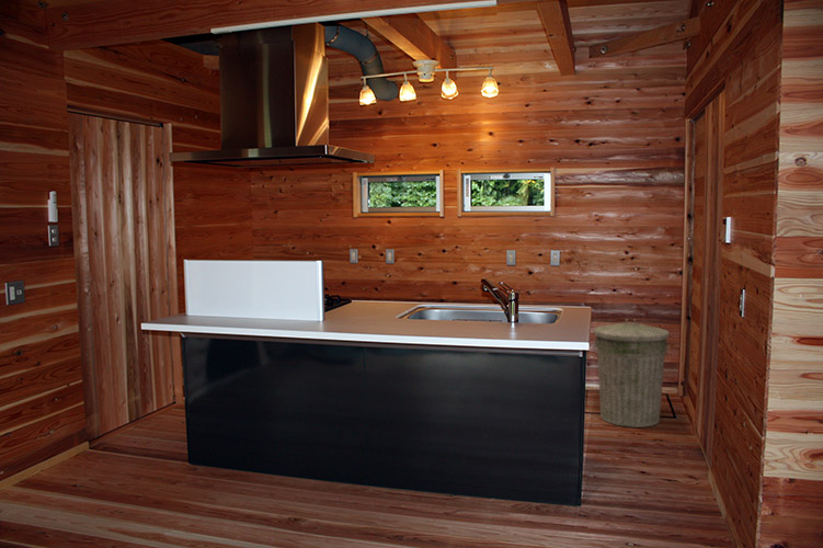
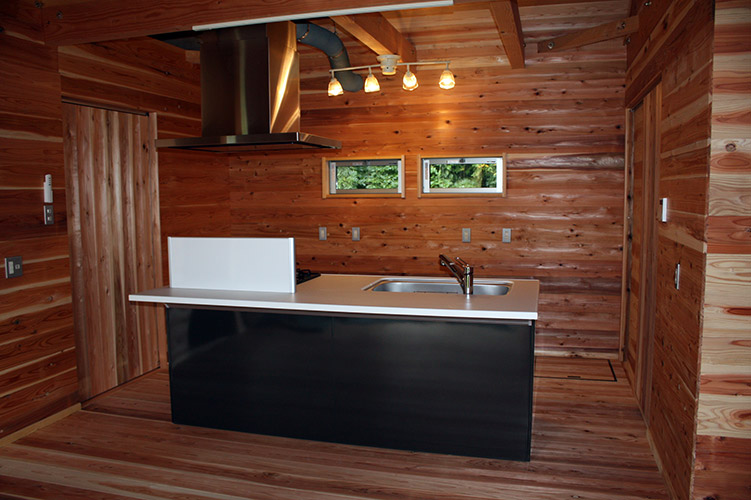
- trash can (630, 369)
